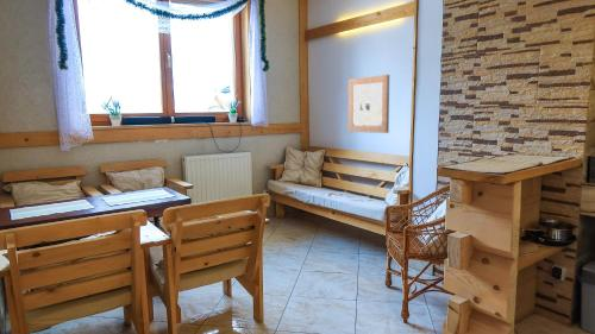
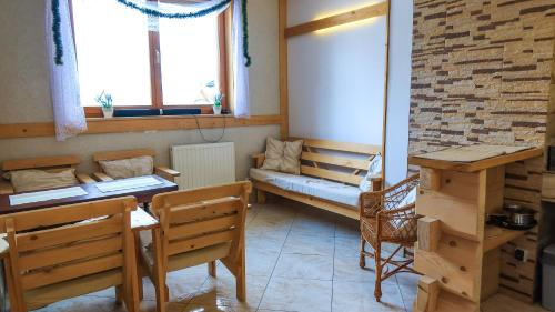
- wall art (367, 105)
